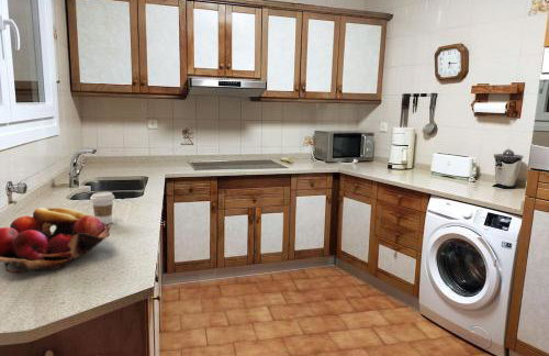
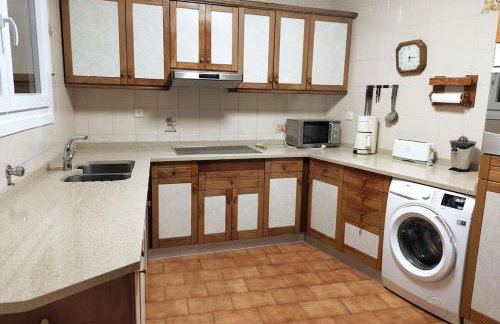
- fruit basket (51, 234)
- coffee cup (102, 208)
